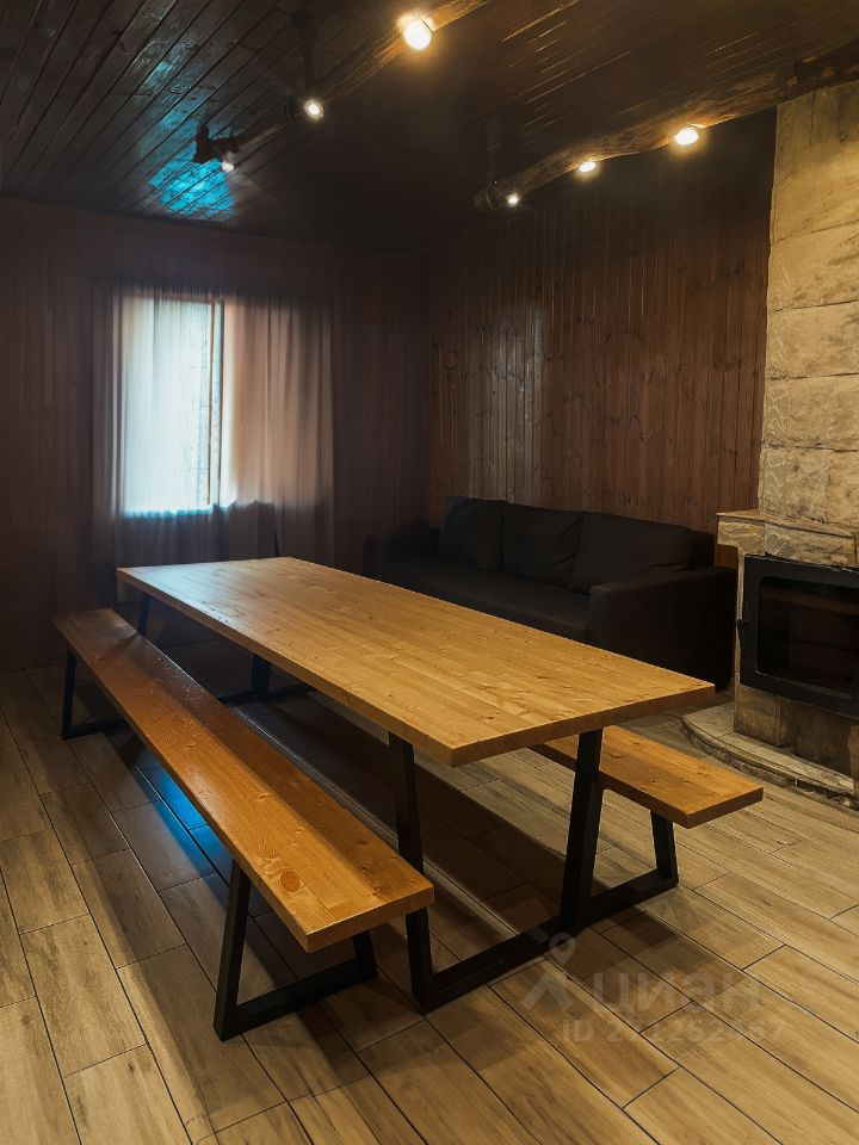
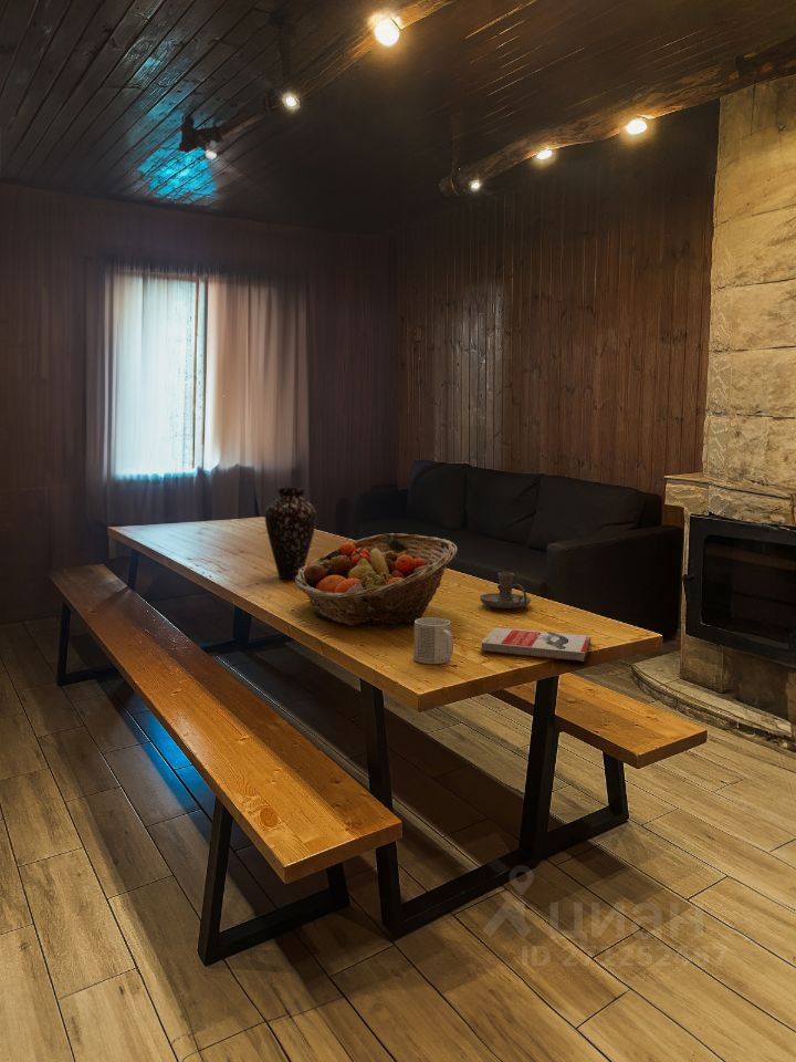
+ vase (290, 532)
+ book (536, 643)
+ candle holder (509, 591)
+ fruit basket (375, 576)
+ mug (437, 642)
